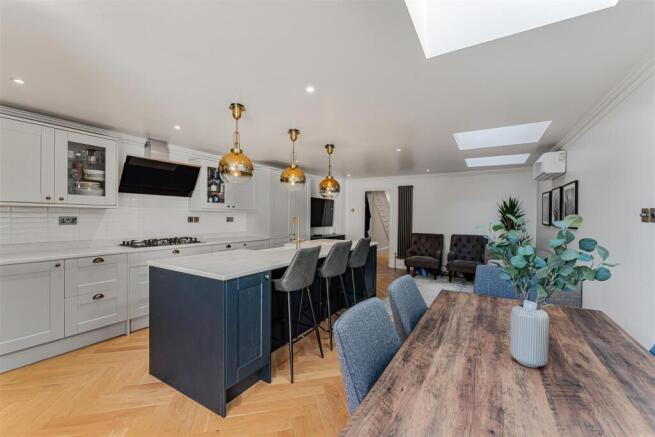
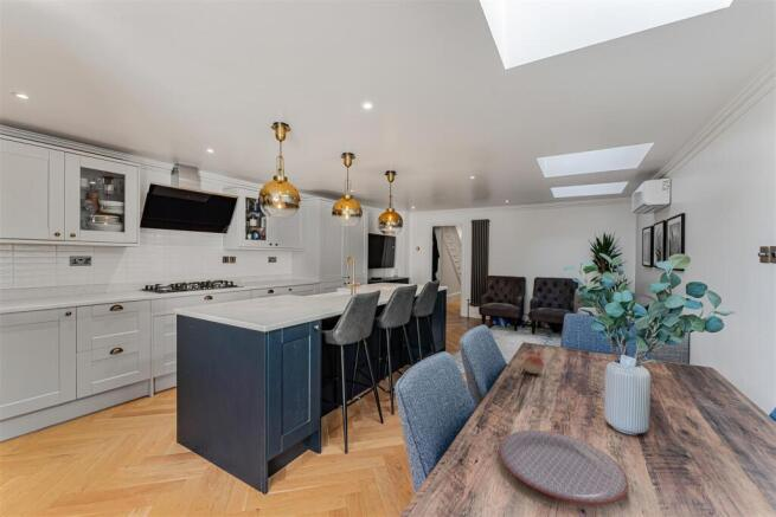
+ fruit (532, 363)
+ plate (558, 464)
